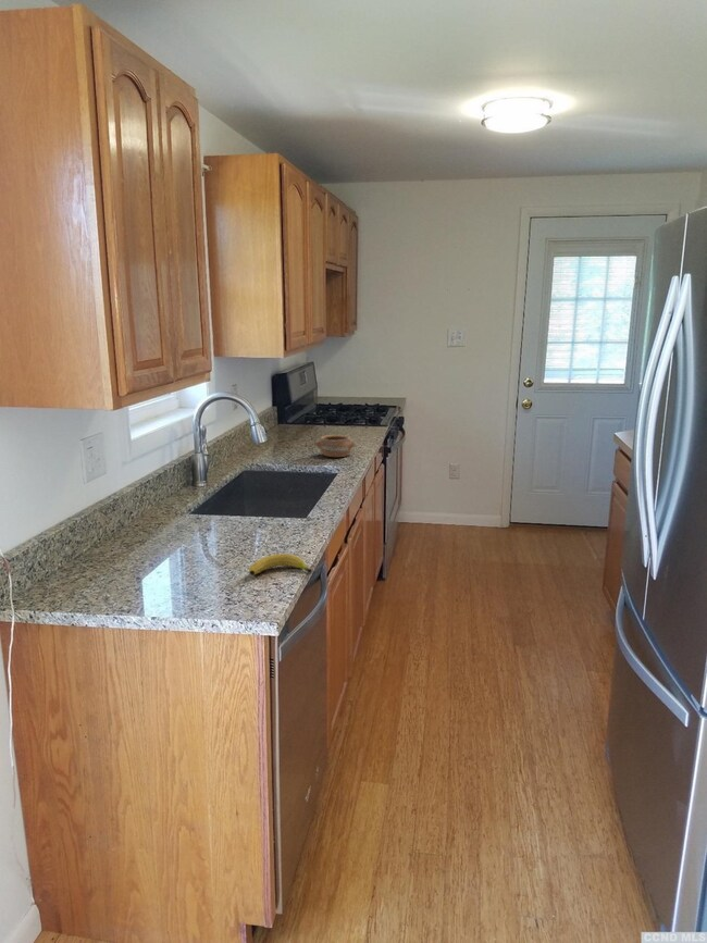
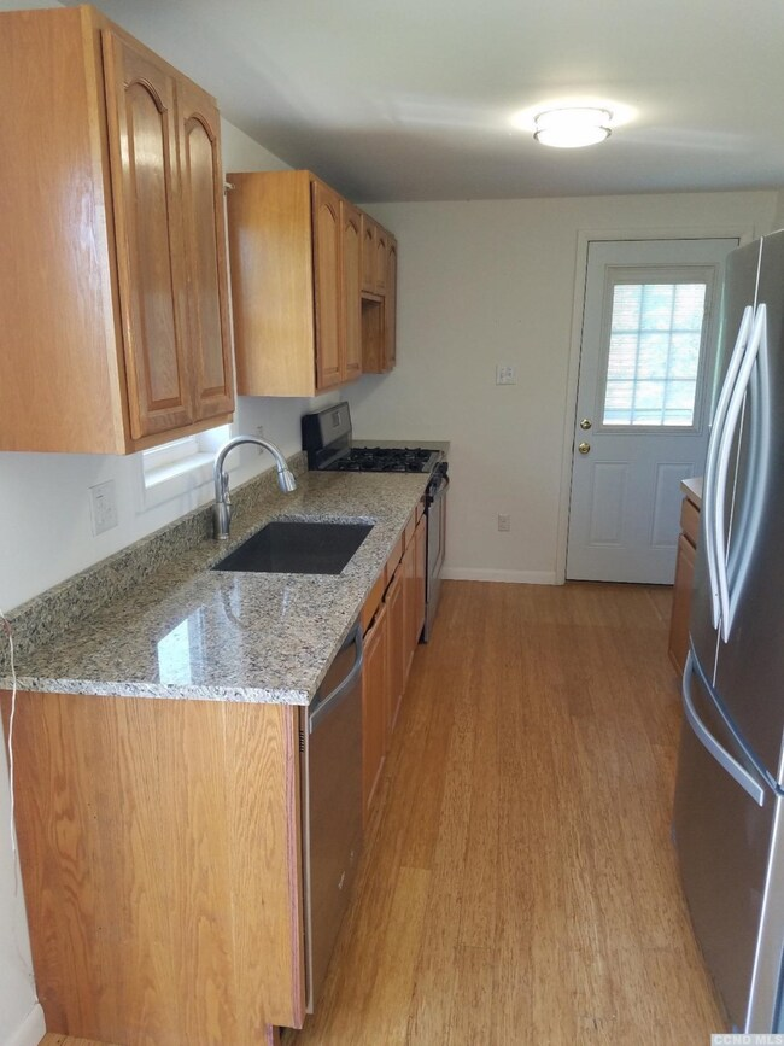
- fruit (282, 564)
- pottery (335, 446)
